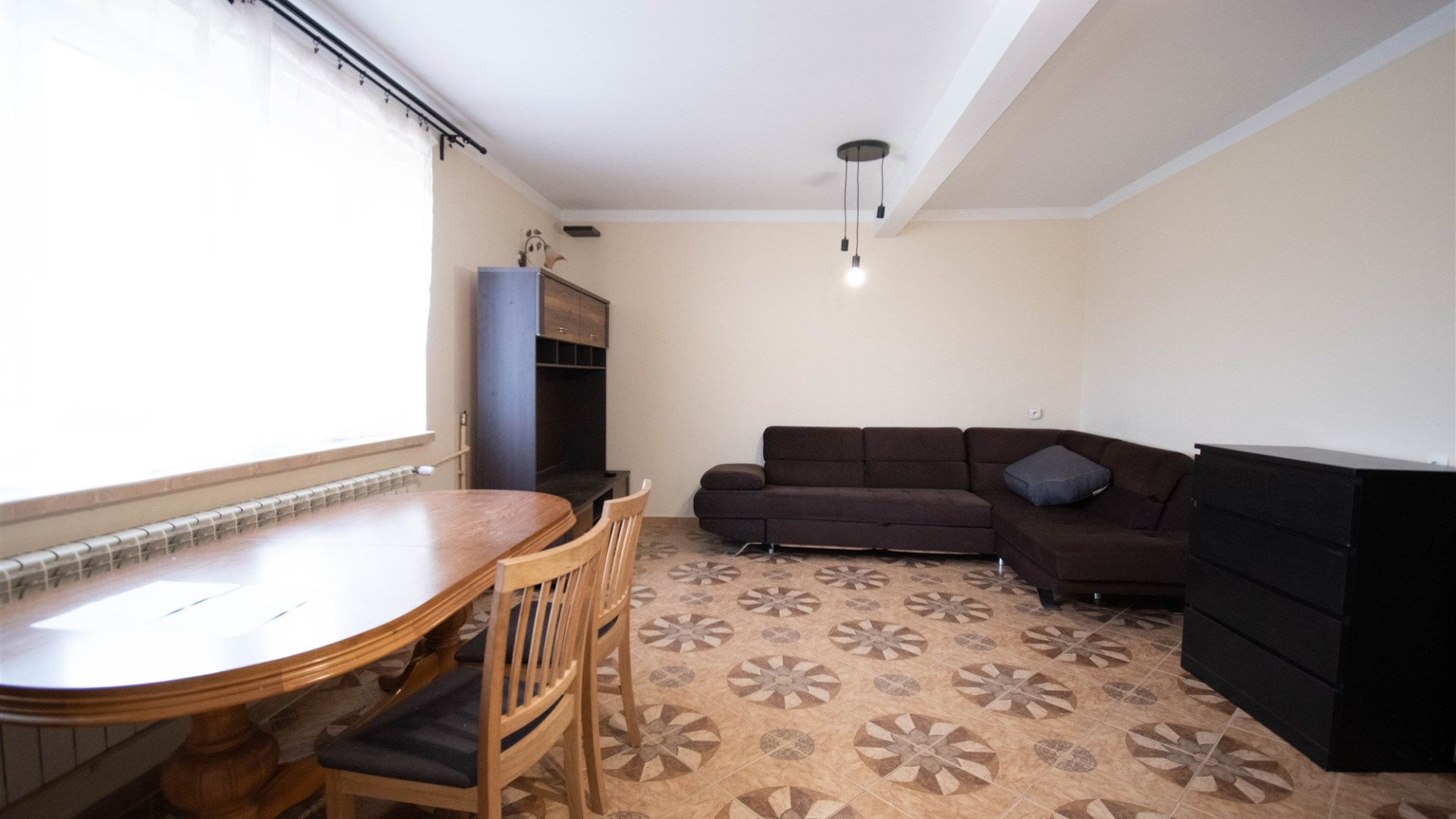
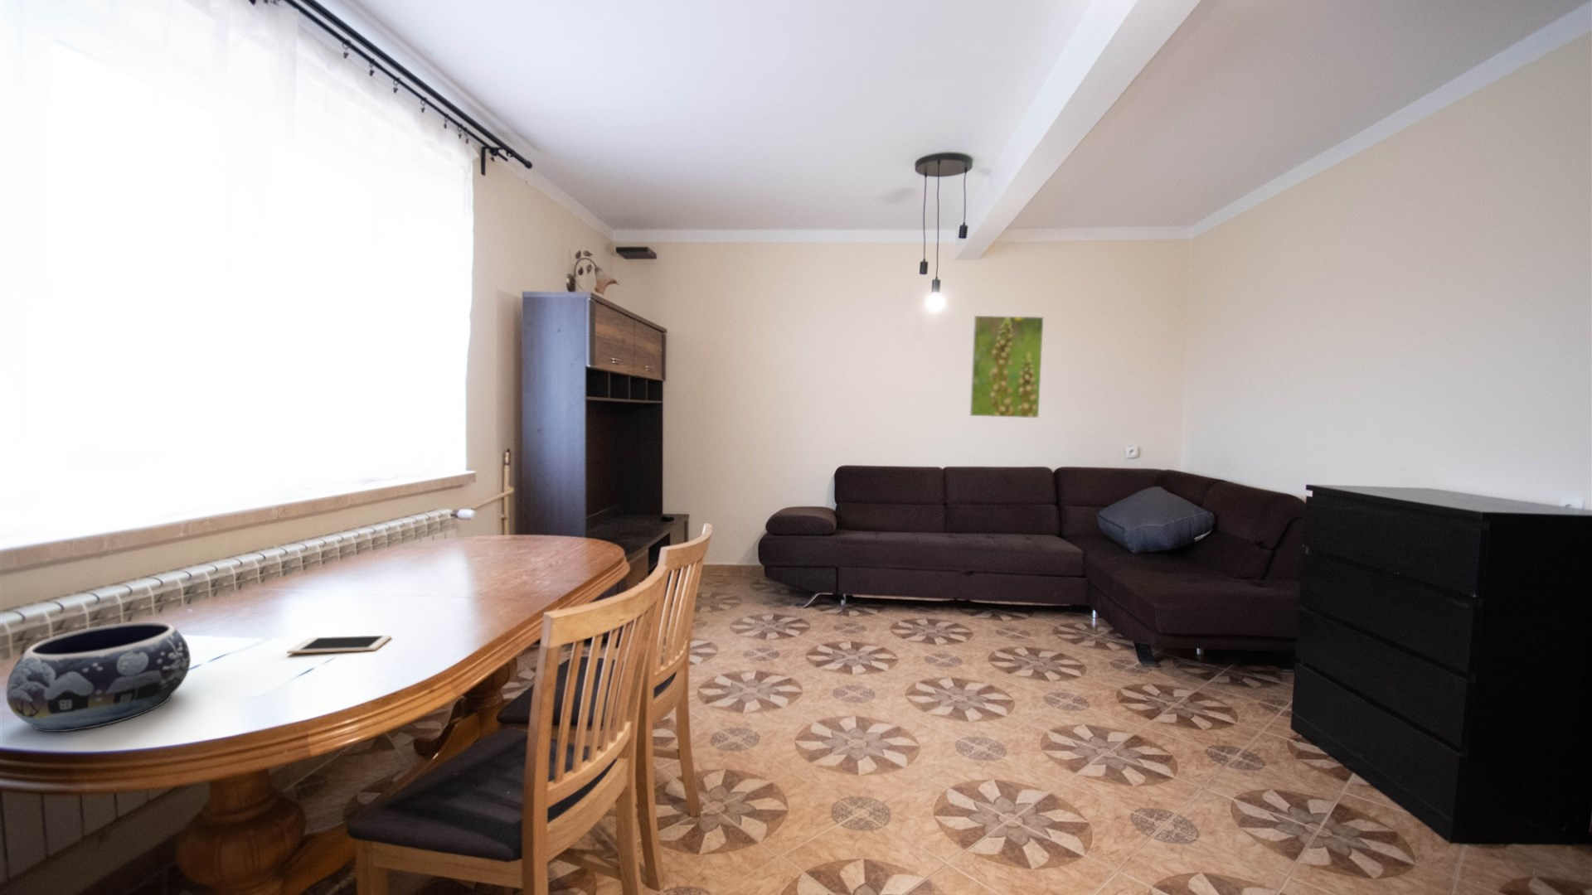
+ decorative bowl (105, 673)
+ cell phone (341, 644)
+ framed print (1006, 366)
